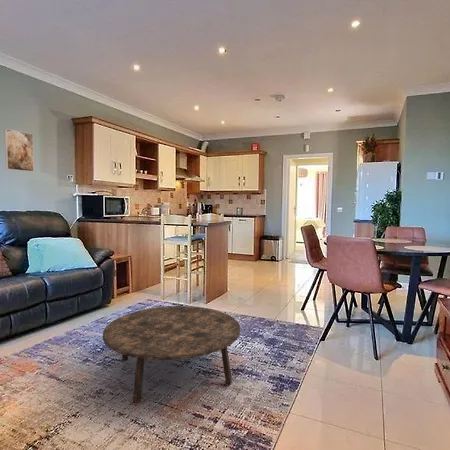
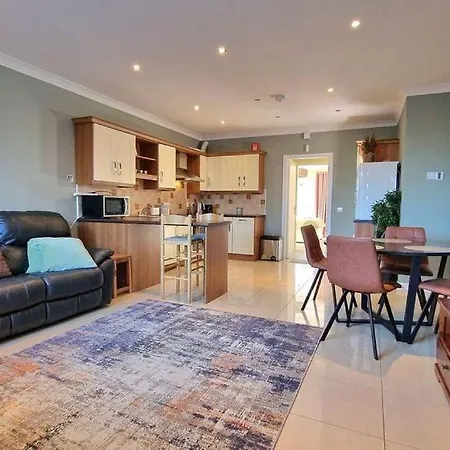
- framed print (19, 151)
- coffee table (173, 348)
